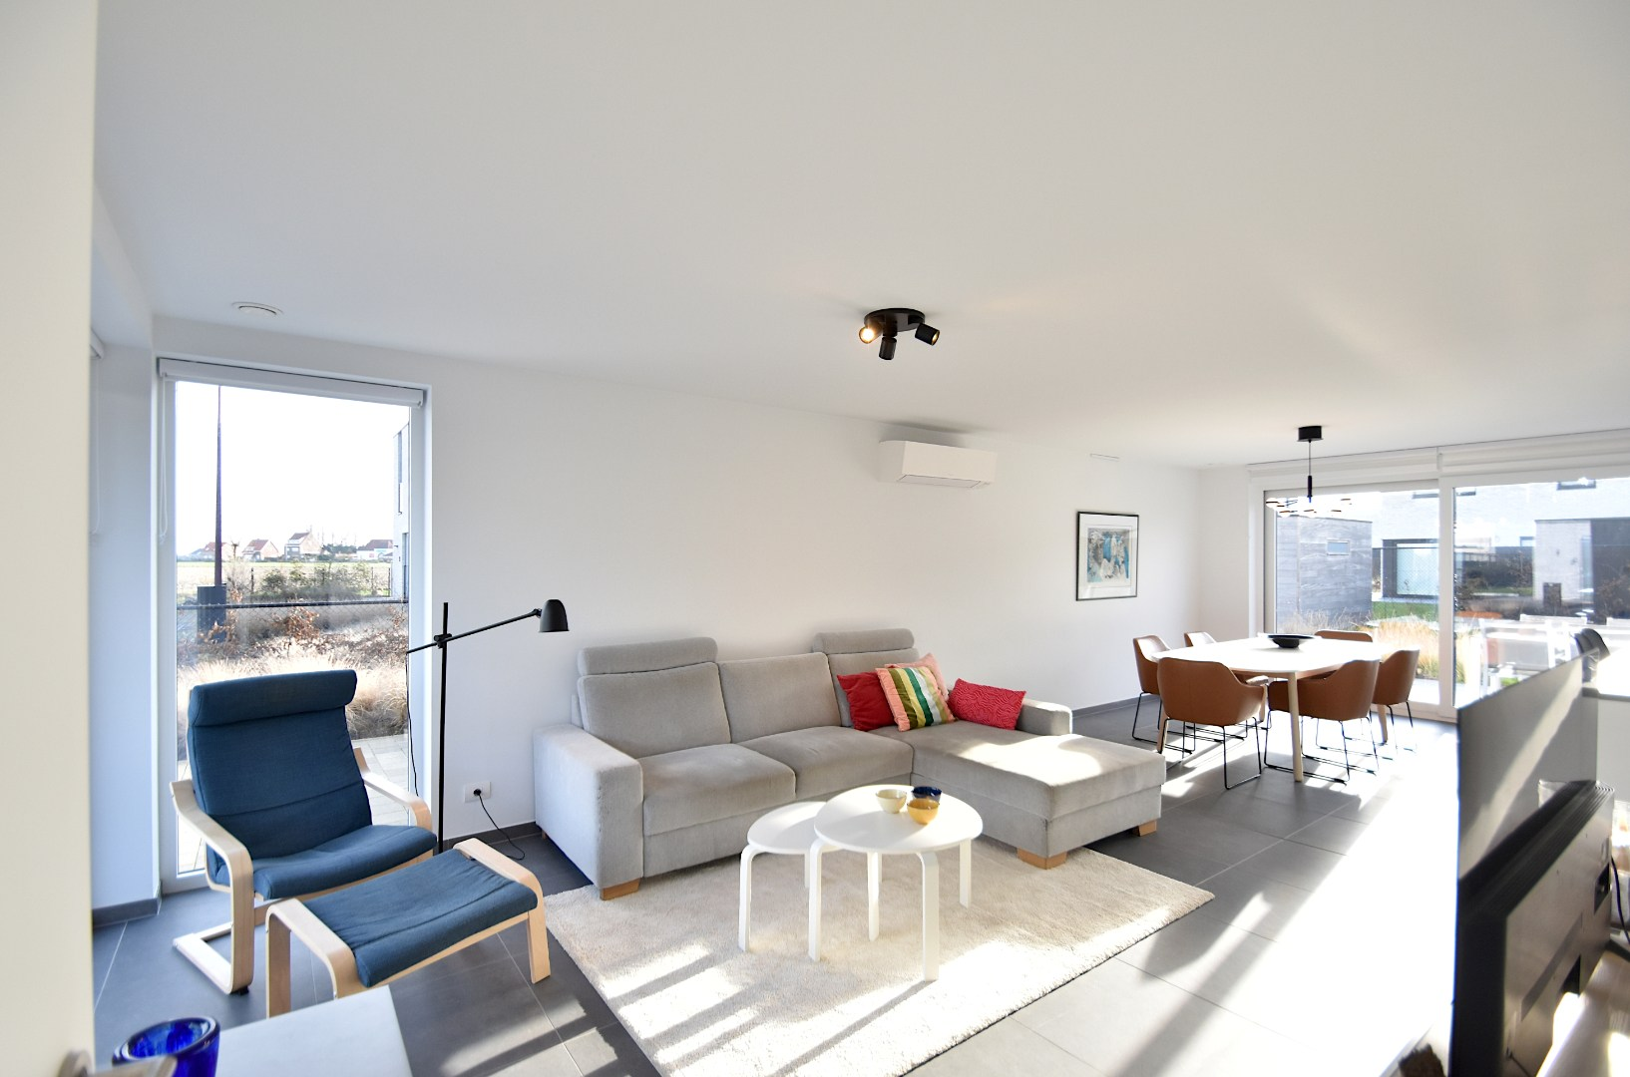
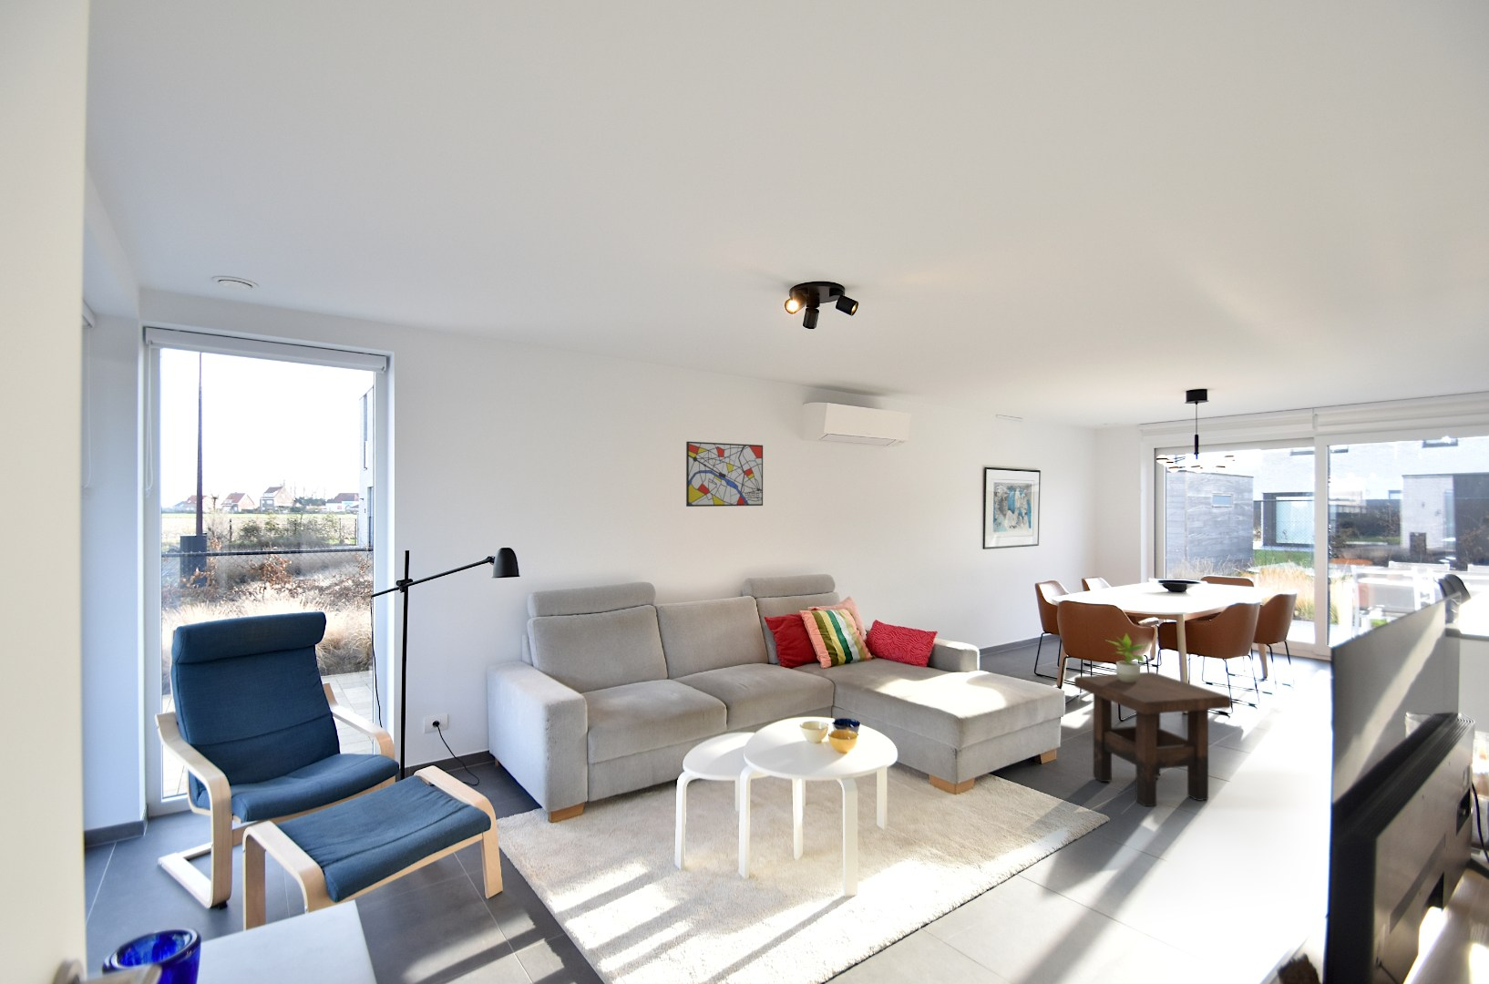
+ potted plant (1127, 658)
+ side table (1149, 737)
+ wall art (726, 474)
